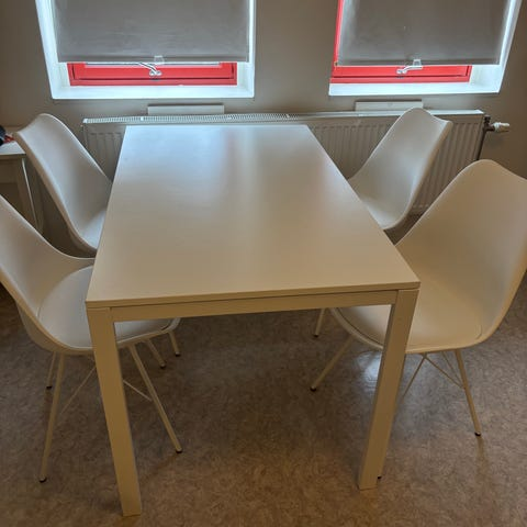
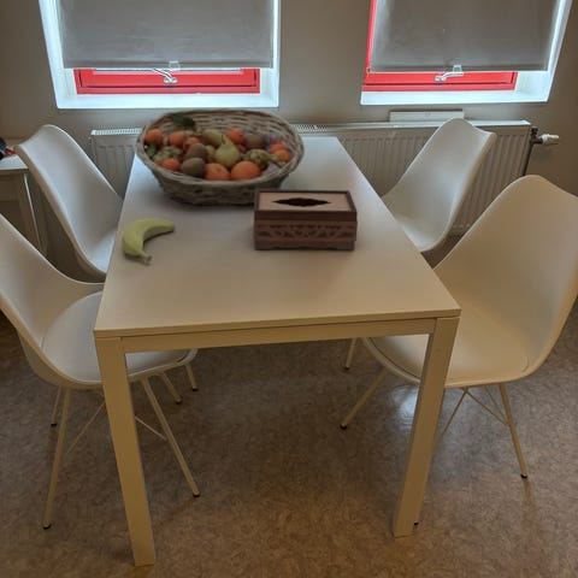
+ banana (149, 236)
+ tissue box (303, 218)
+ fruit basket (220, 155)
